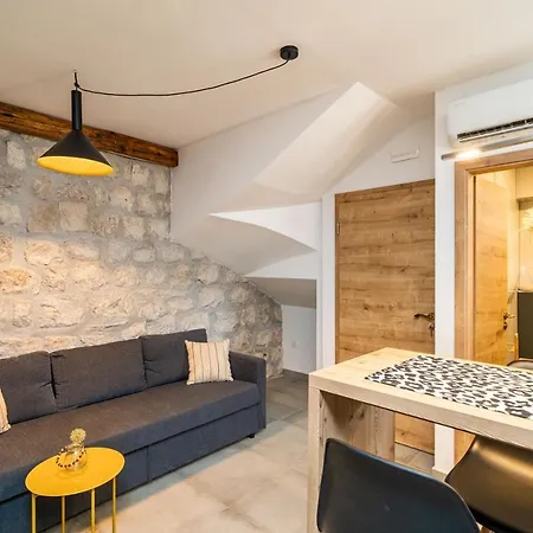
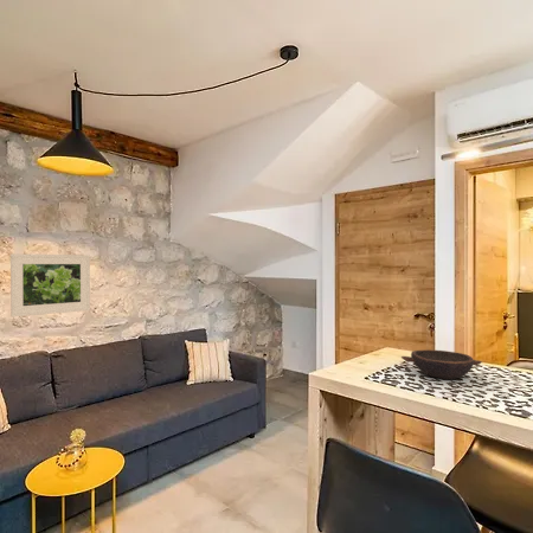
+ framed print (52, 283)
+ bowl (441, 364)
